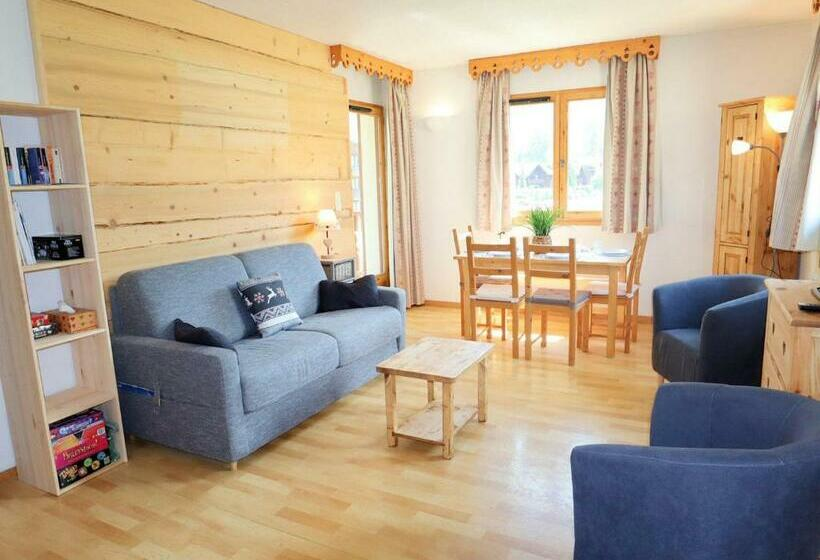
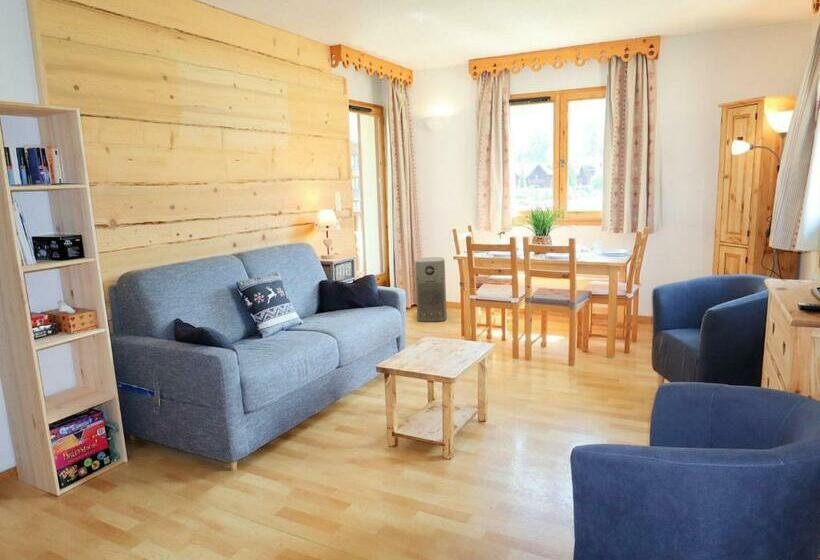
+ air purifier (431, 288)
